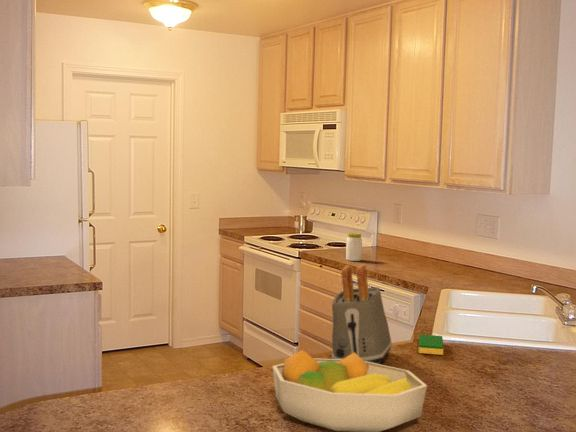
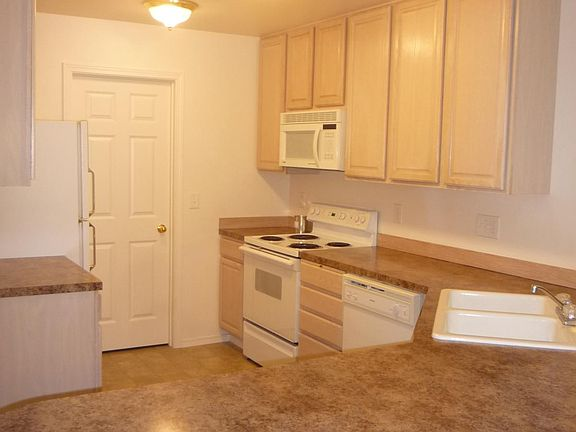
- toaster (363, 313)
- jar (353, 246)
- dish sponge (430, 344)
- fruit bowl (346, 386)
